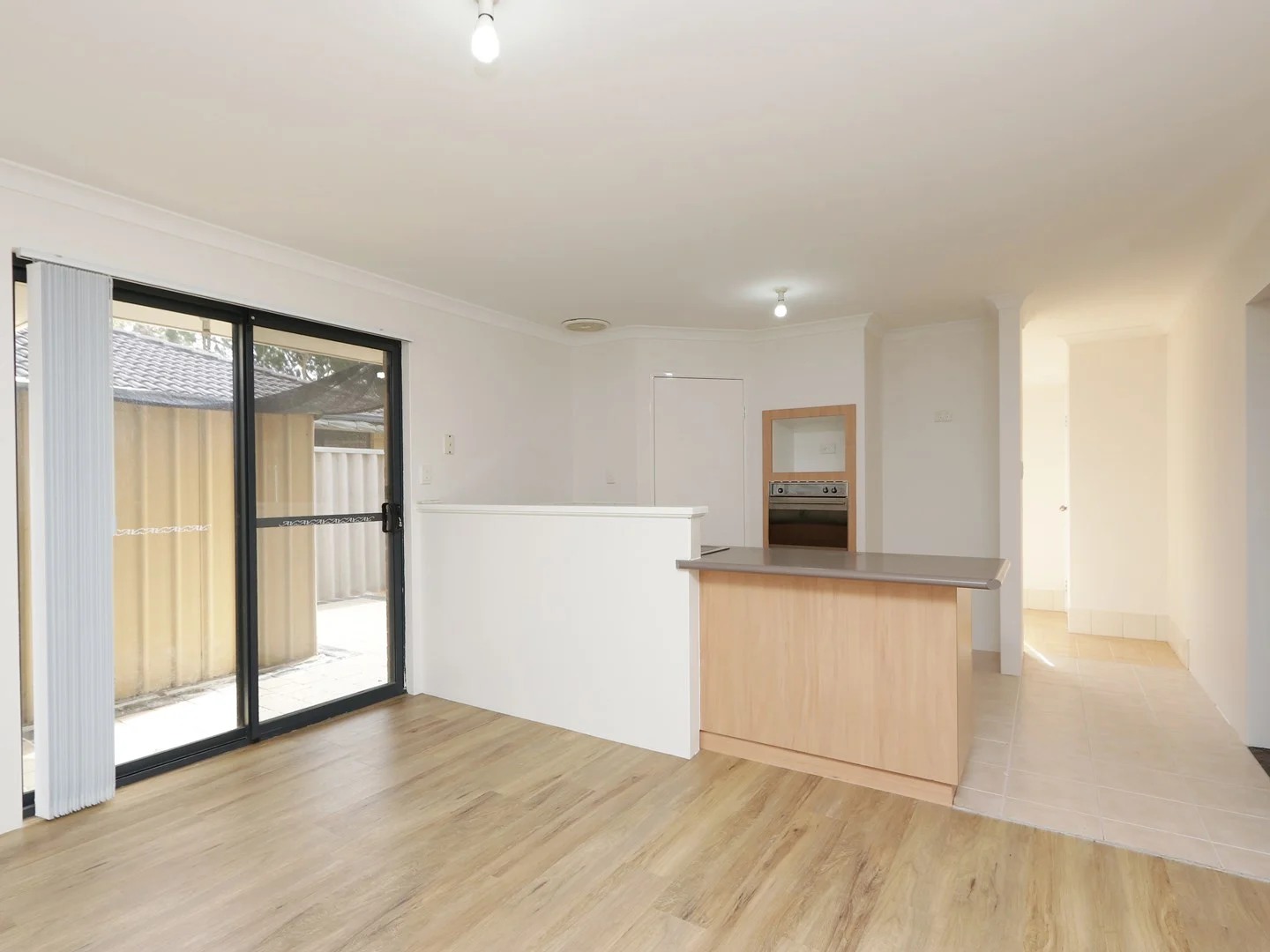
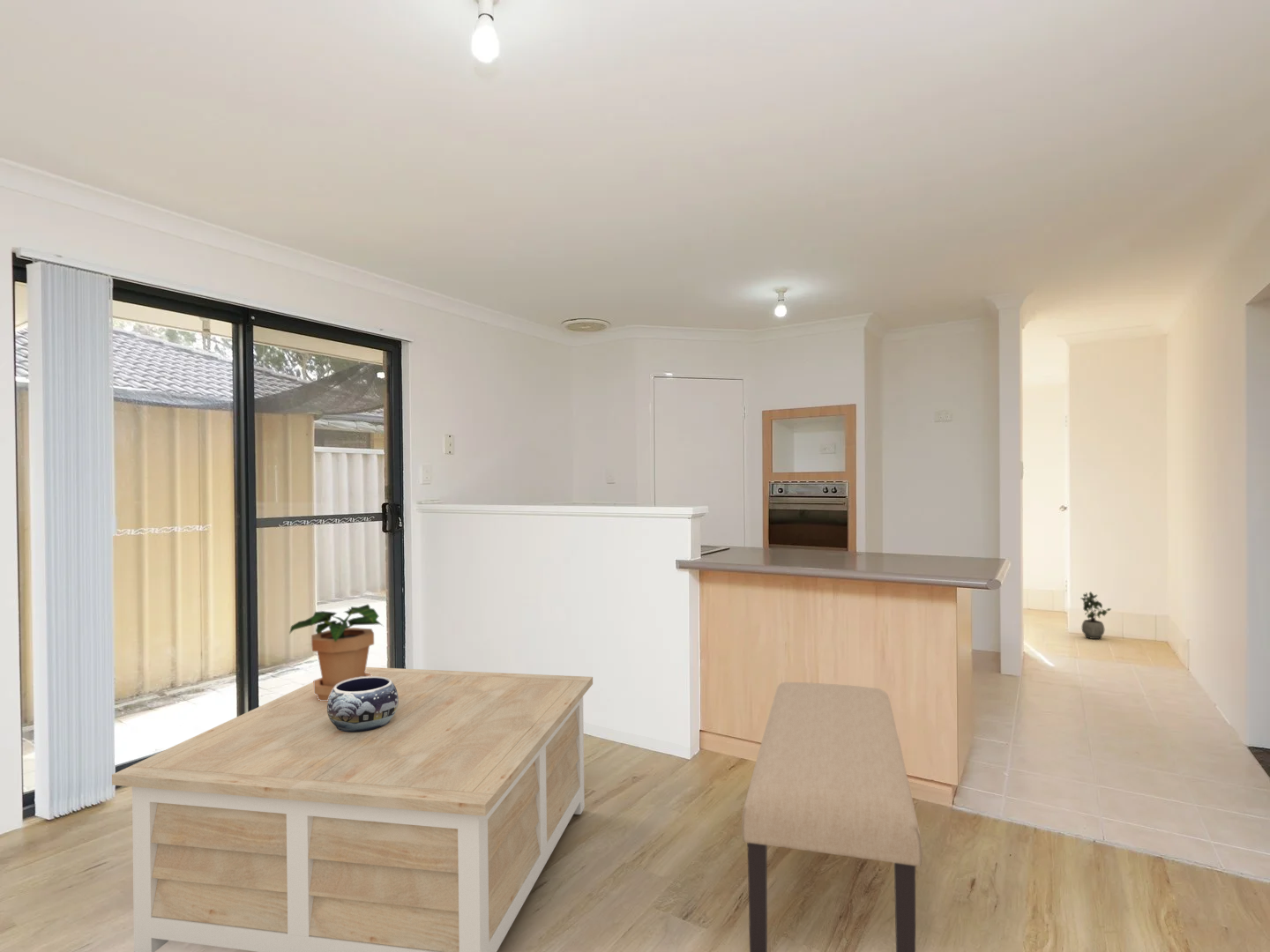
+ potted plant (1095, 615)
+ potted plant (337, 648)
+ decorative bowl (363, 703)
+ bench (831, 800)
+ coffee table (398, 792)
